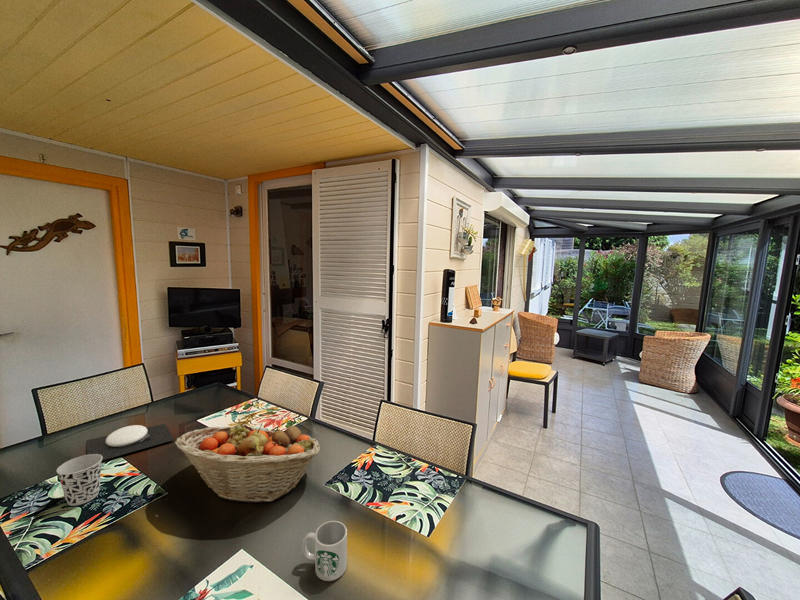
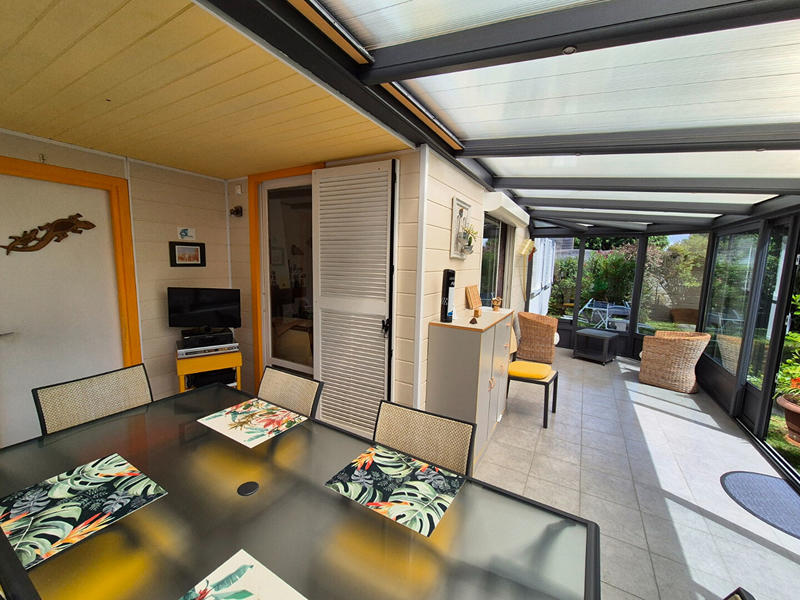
- plate (130, 435)
- mug (324, 548)
- cup (81, 480)
- fruit basket (251, 452)
